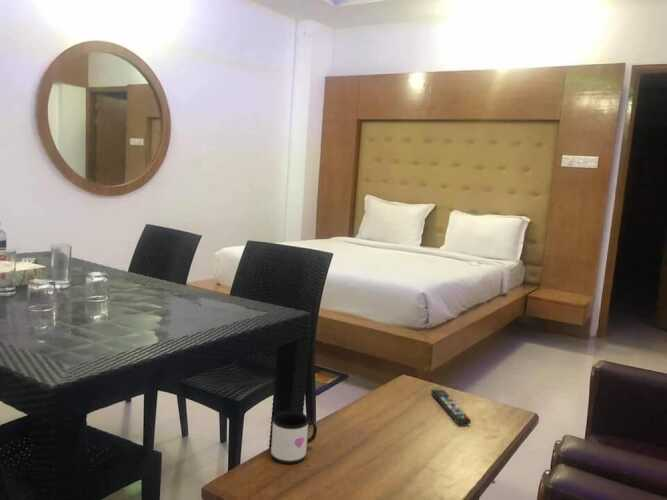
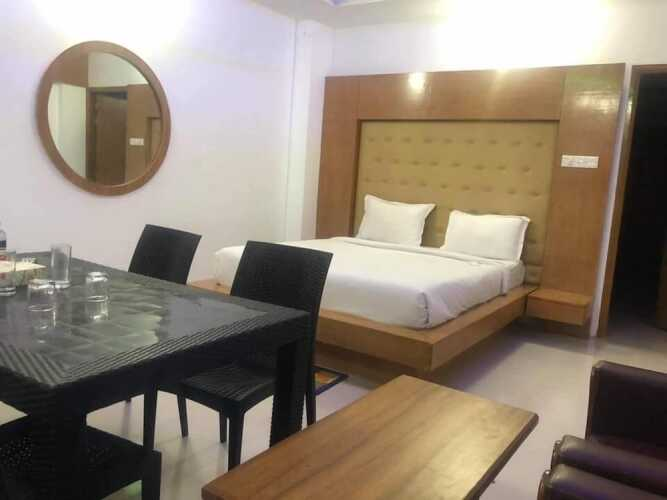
- mug (295, 435)
- remote control (449, 405)
